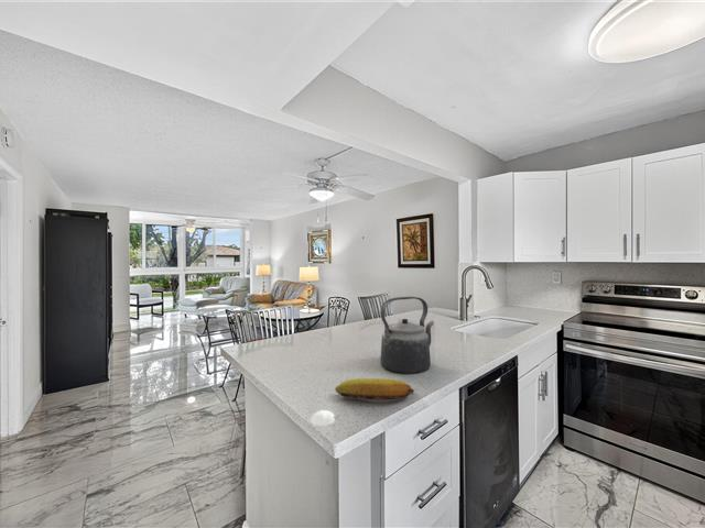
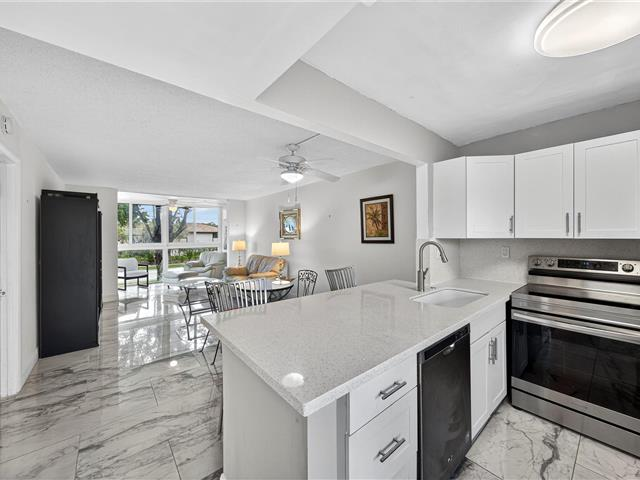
- kettle (409, 330)
- fruit (376, 384)
